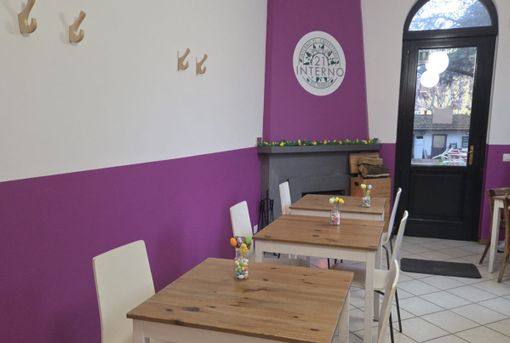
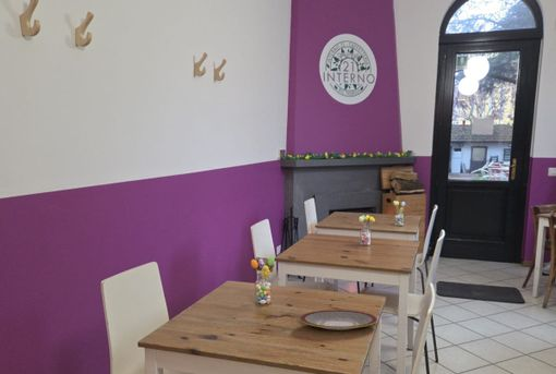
+ plate (338, 321)
